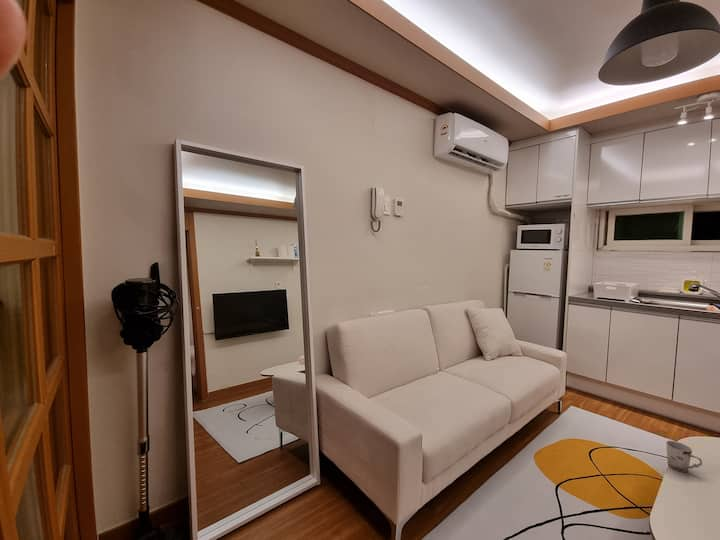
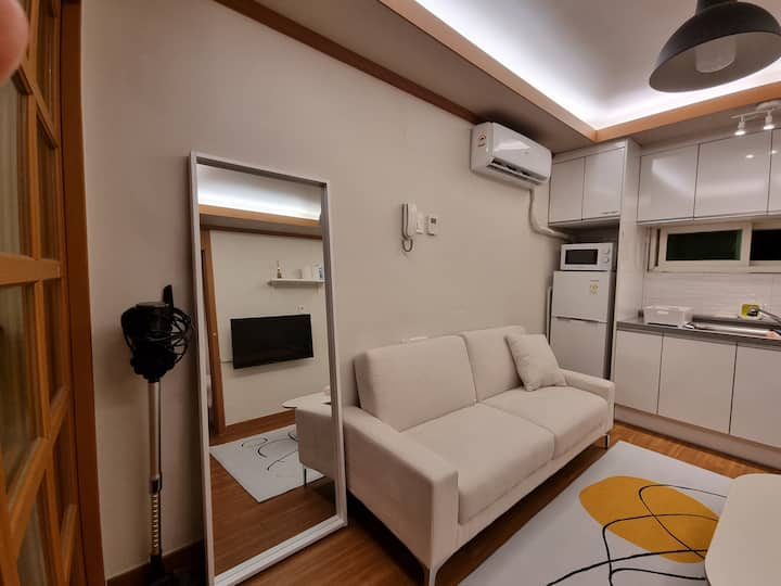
- cup (683, 458)
